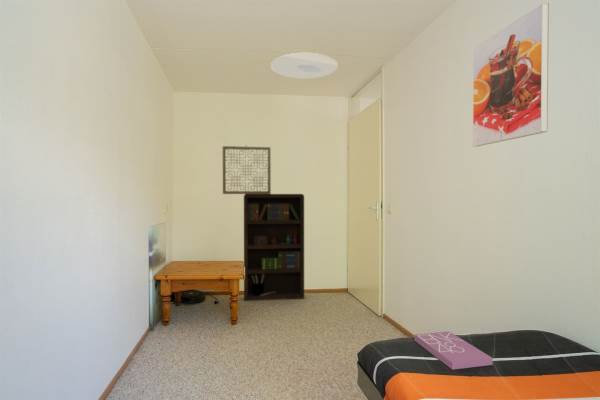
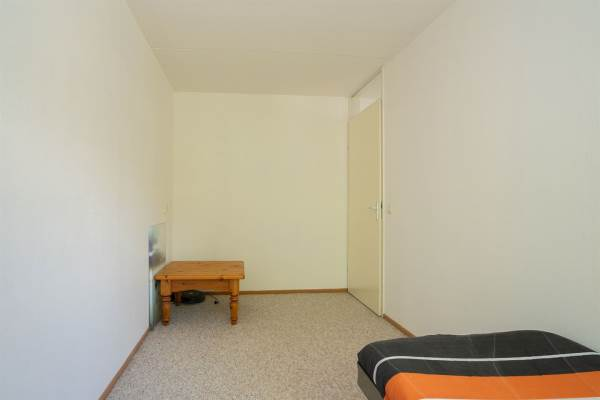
- ceiling light (304, 63)
- book (450, 348)
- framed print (505, 84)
- wall art (246, 168)
- bookcase (273, 245)
